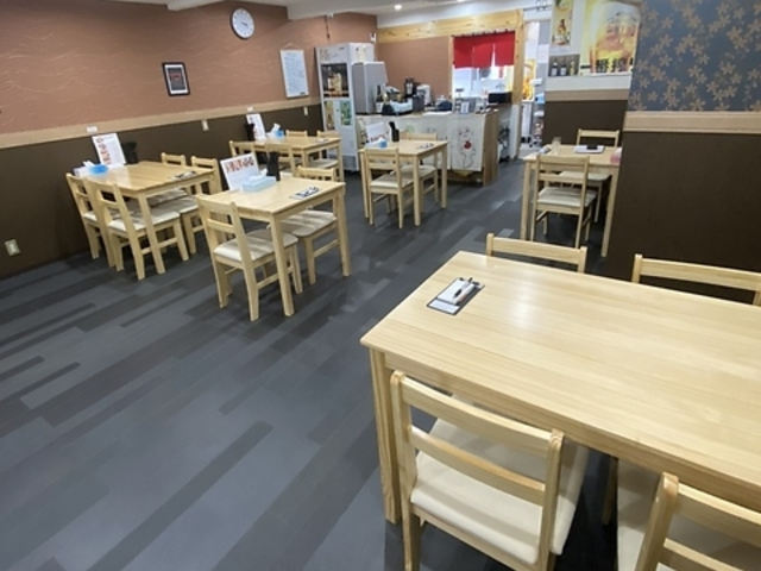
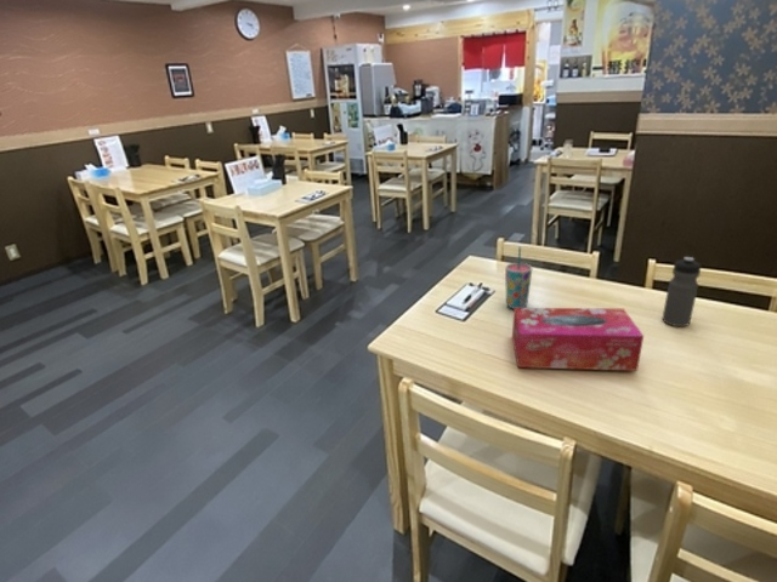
+ cup (517, 276)
+ tissue box (572, 337)
+ water bottle (681, 290)
